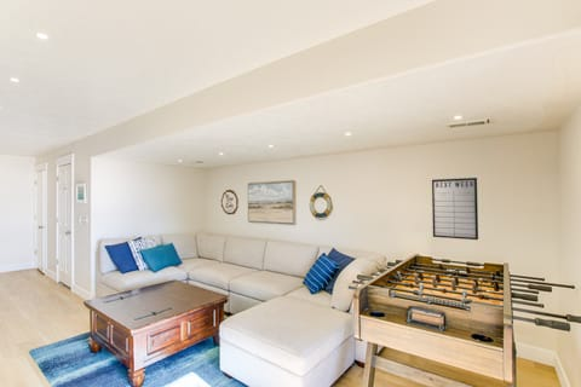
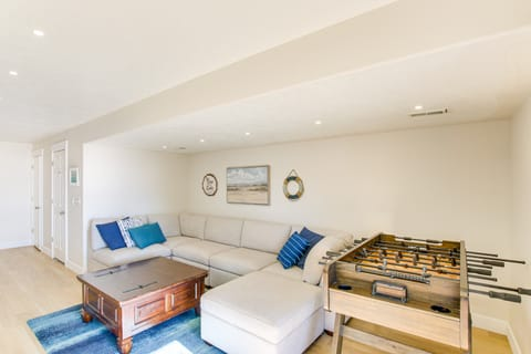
- writing board (454, 208)
